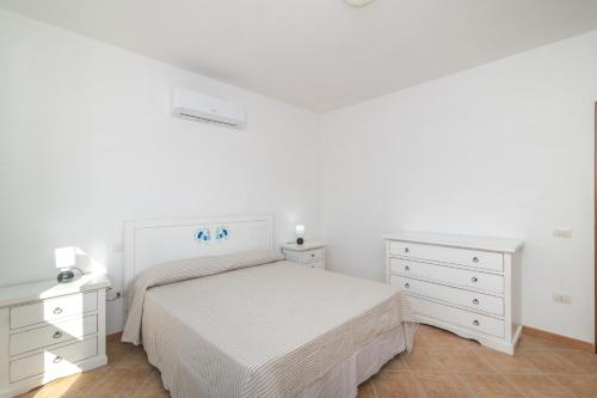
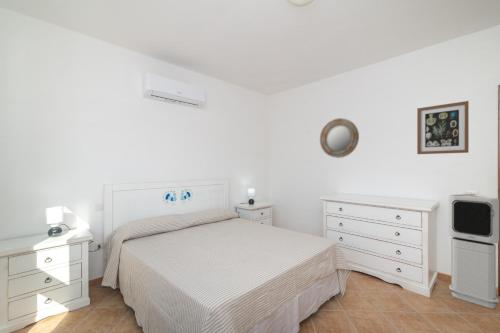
+ wall art (441, 129)
+ air purifier (473, 245)
+ home mirror (338, 138)
